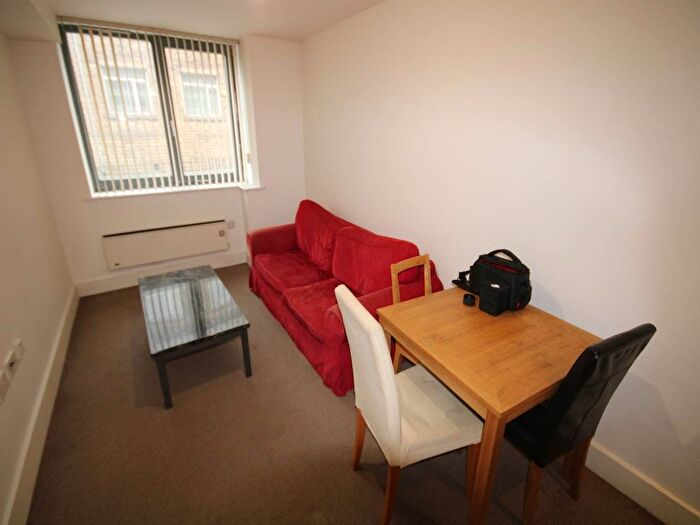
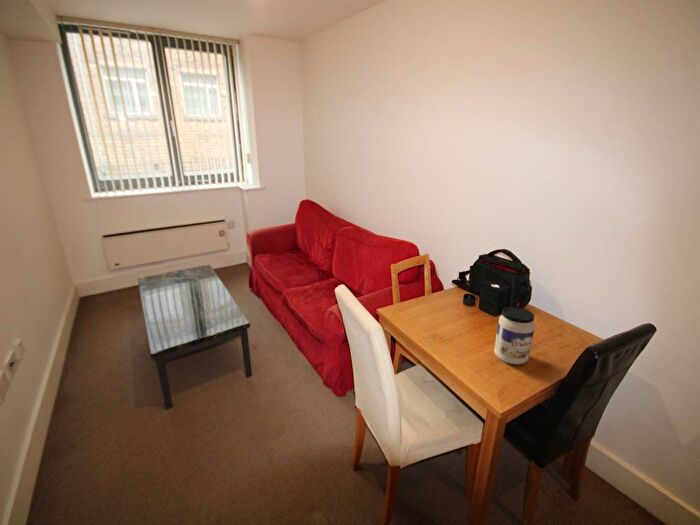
+ jar (514, 335)
